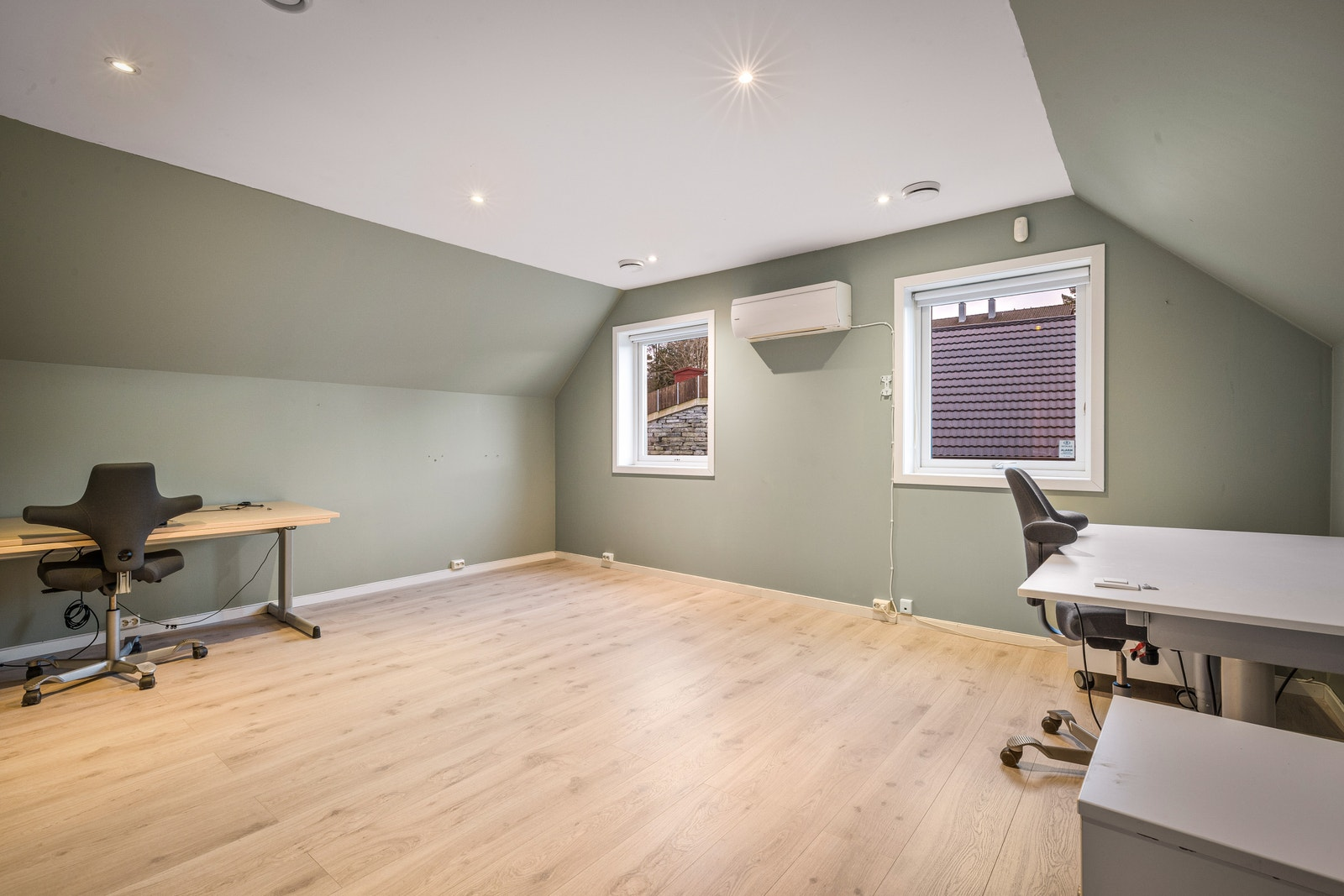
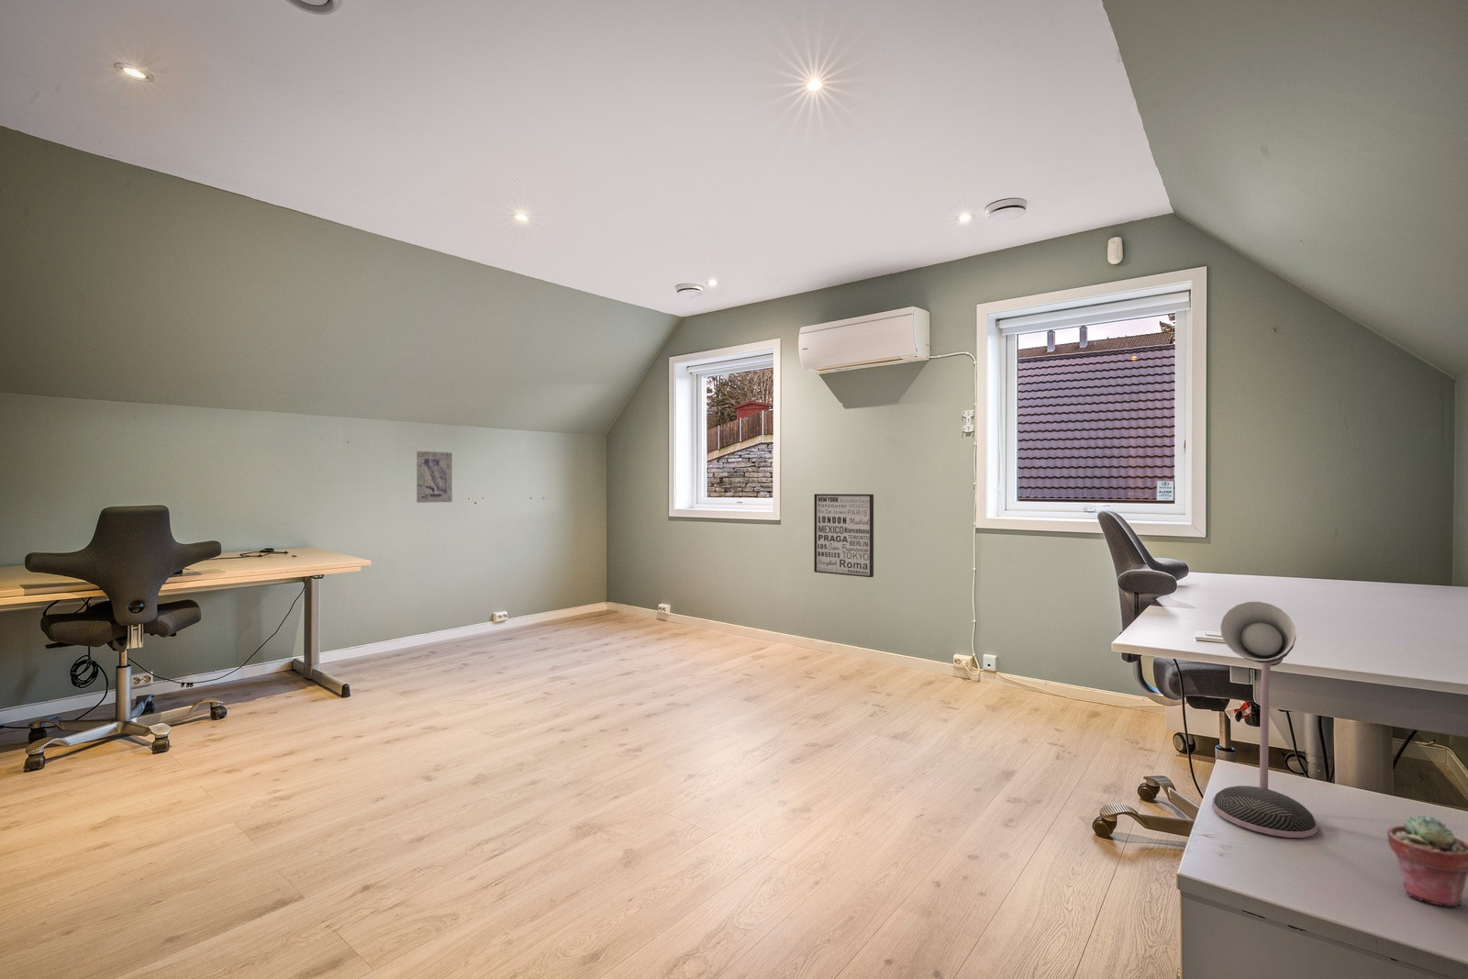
+ desk lamp (1265, 707)
+ wall art (434, 476)
+ wall art (842, 534)
+ potted succulent (1430, 856)
